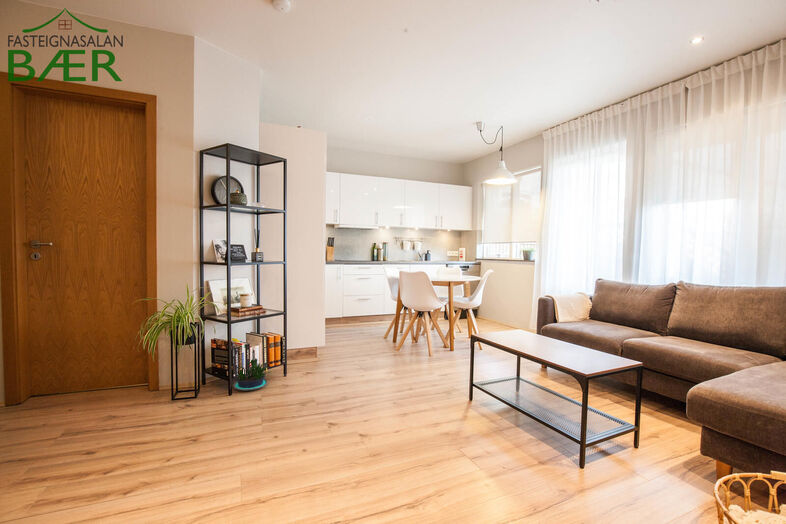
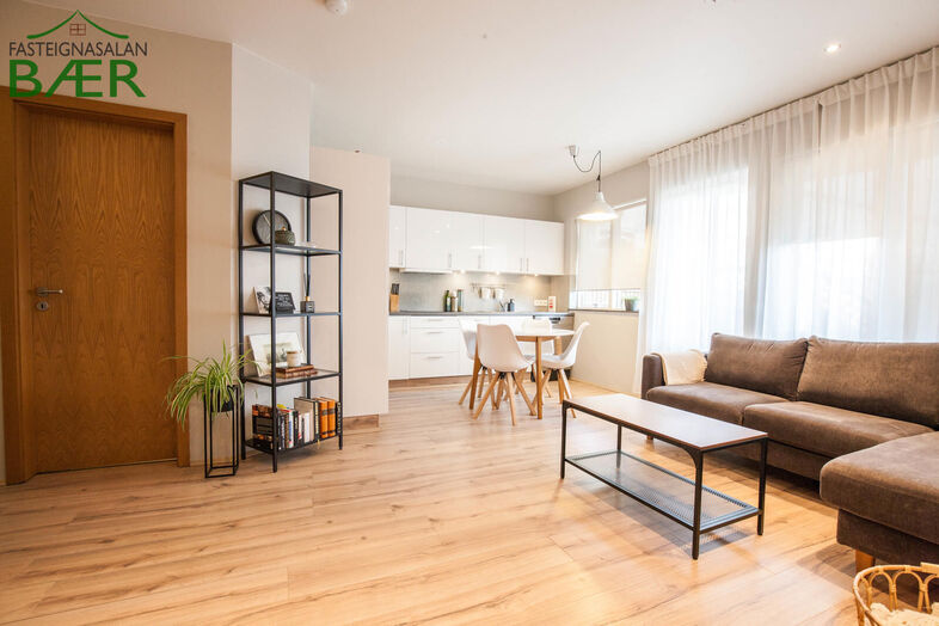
- potted plant (253, 373)
